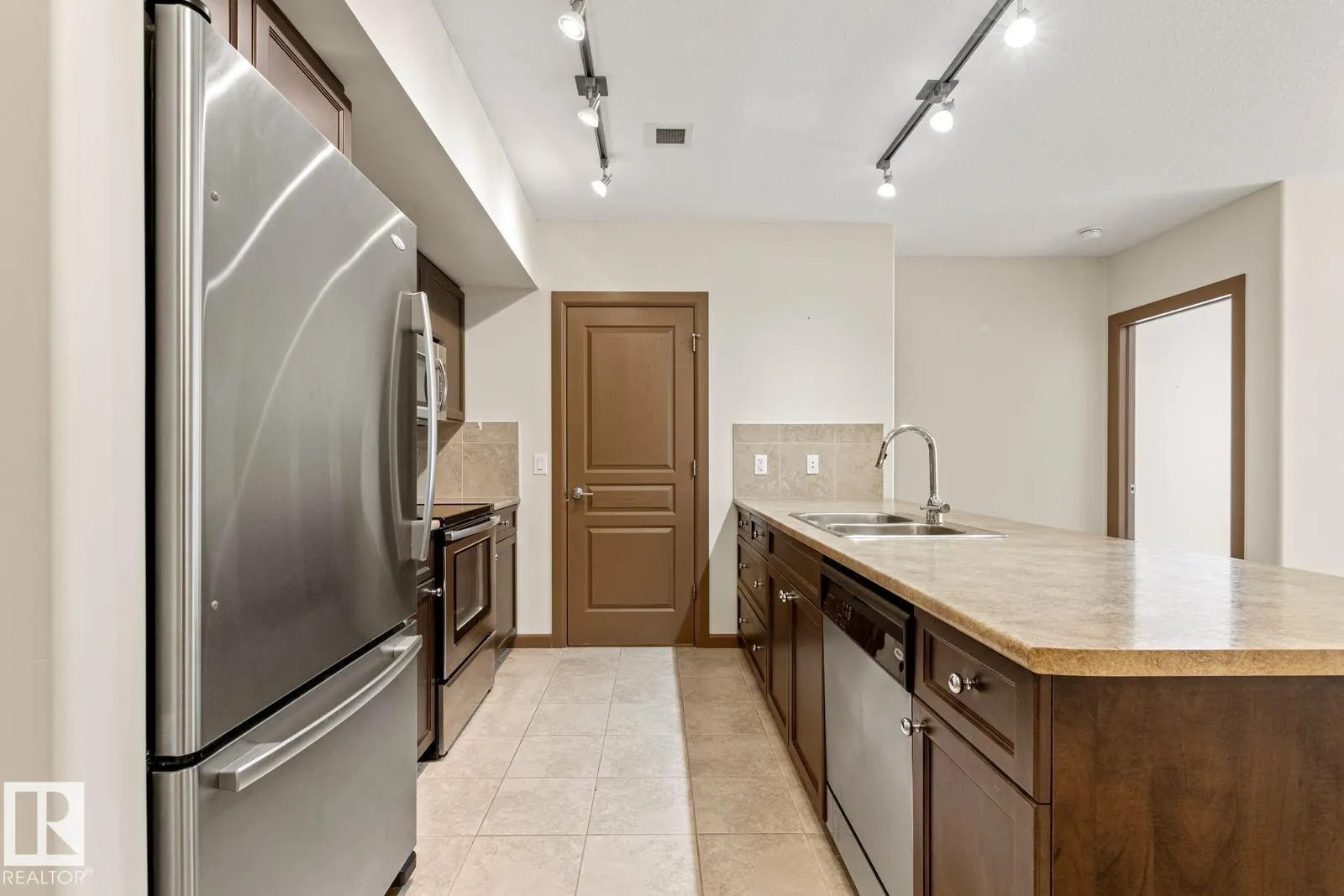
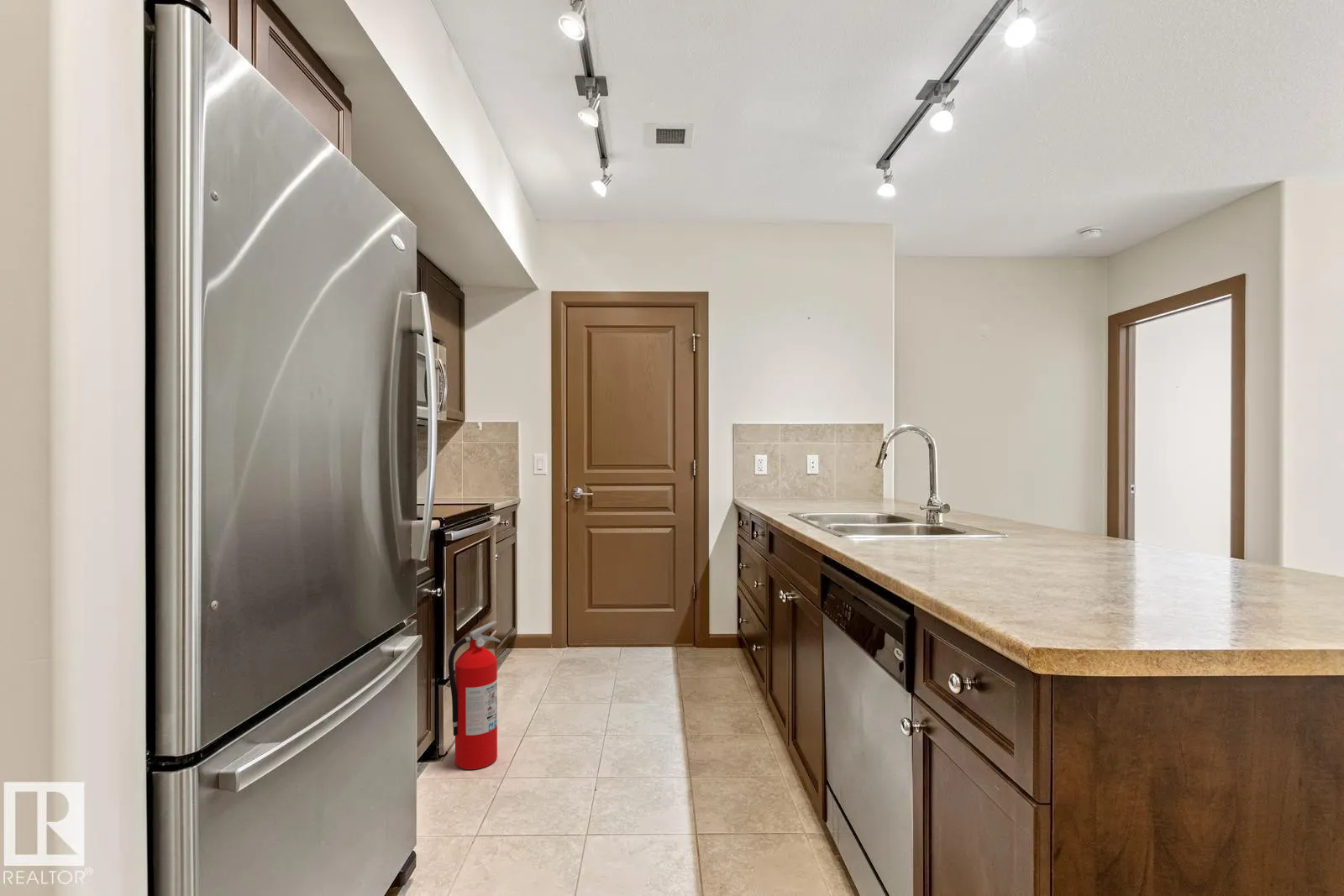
+ fire extinguisher (475, 693)
